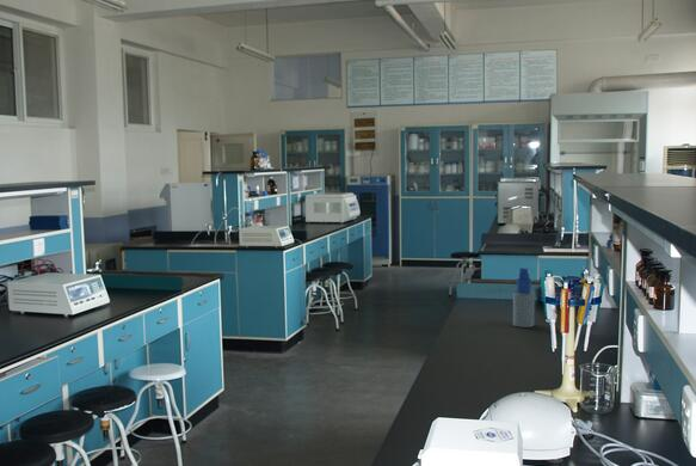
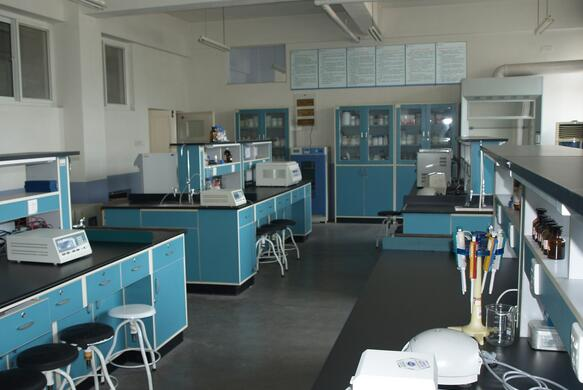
- spray bottle (523, 296)
